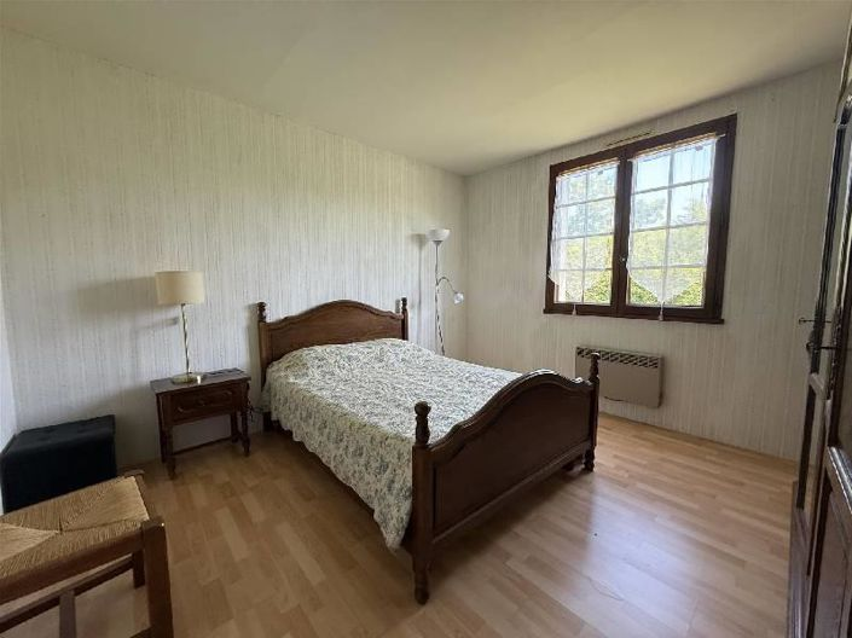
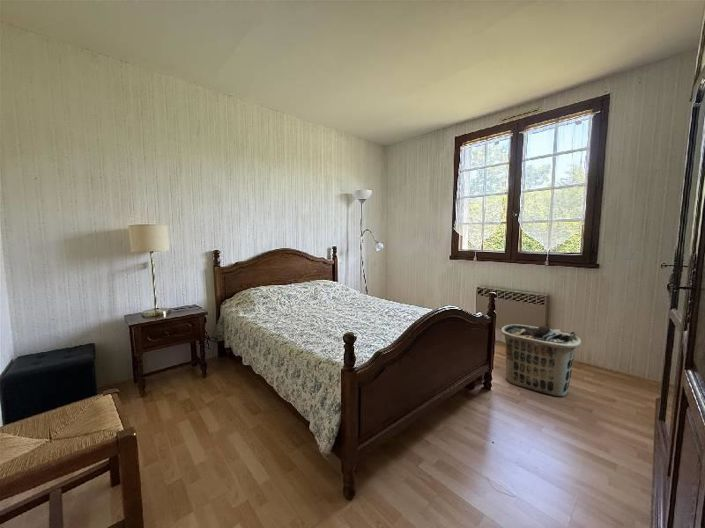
+ clothes hamper (537, 354)
